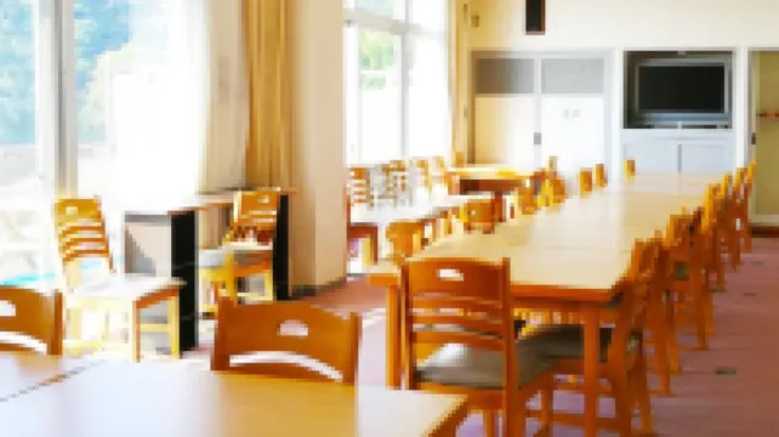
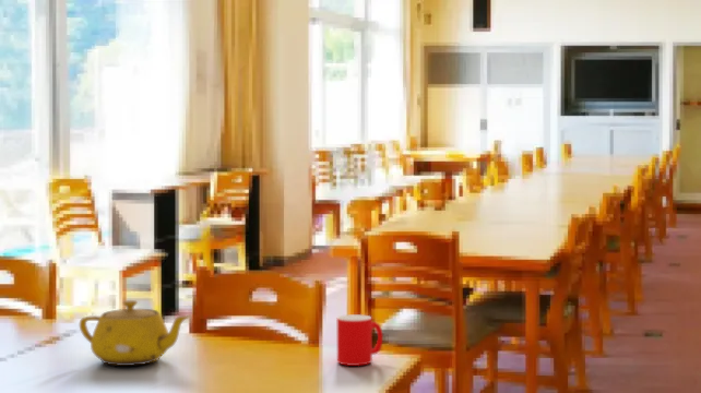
+ cup (360, 338)
+ teapot (134, 331)
